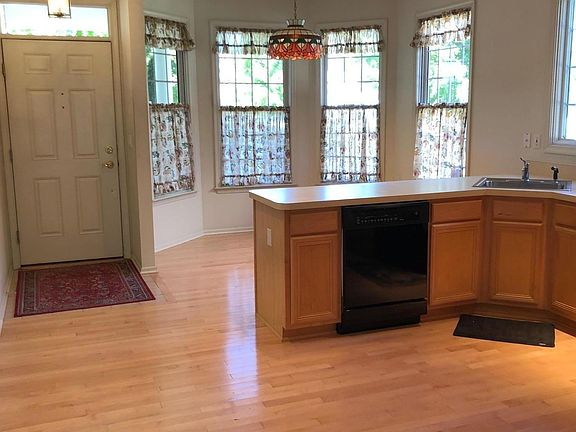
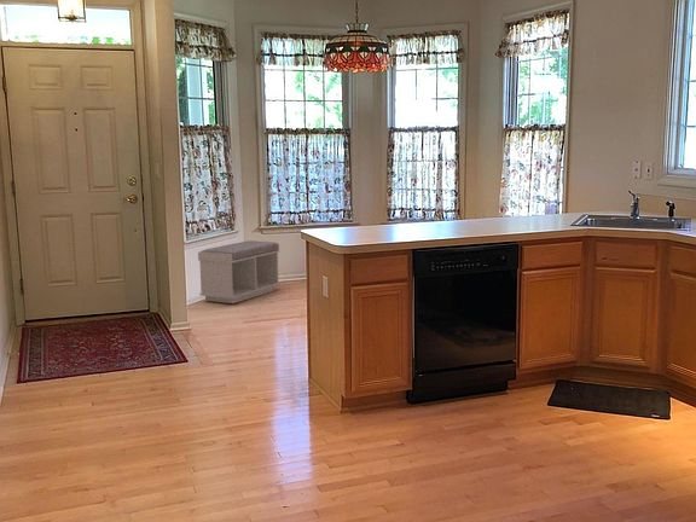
+ bench (240, 269)
